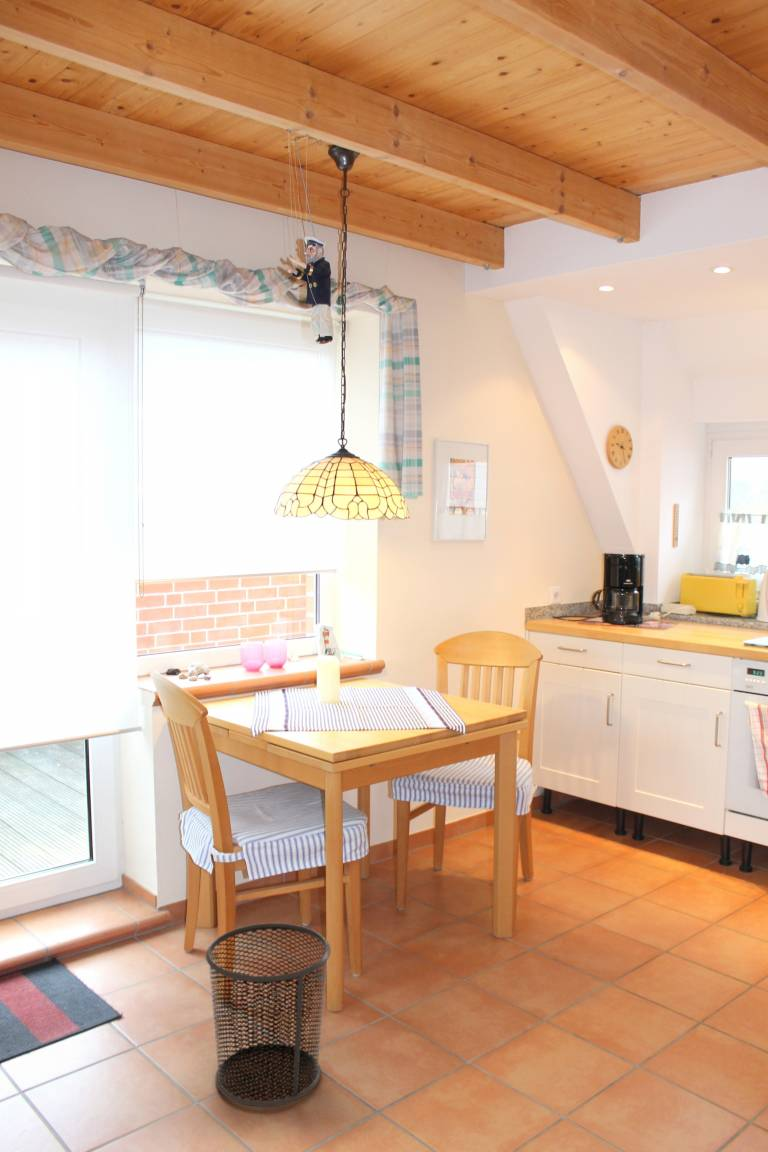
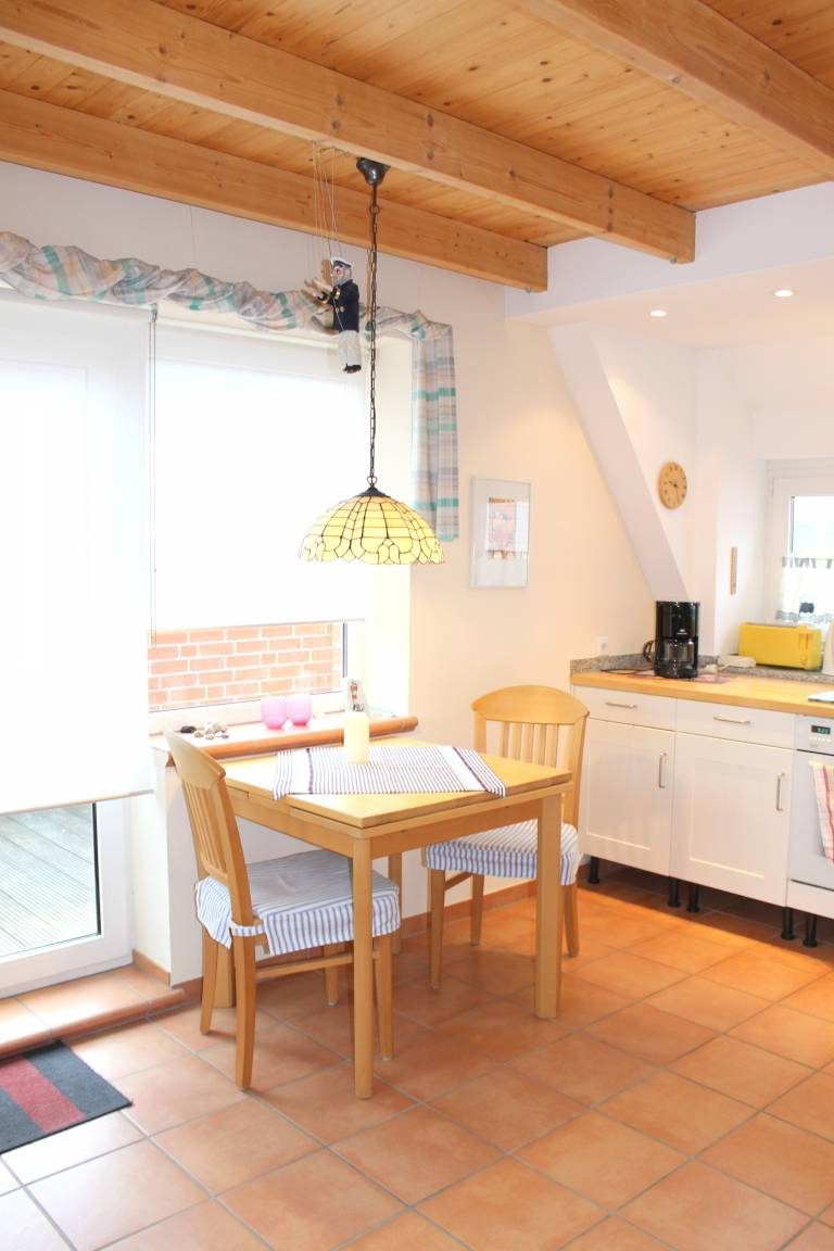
- waste bin (268, 1012)
